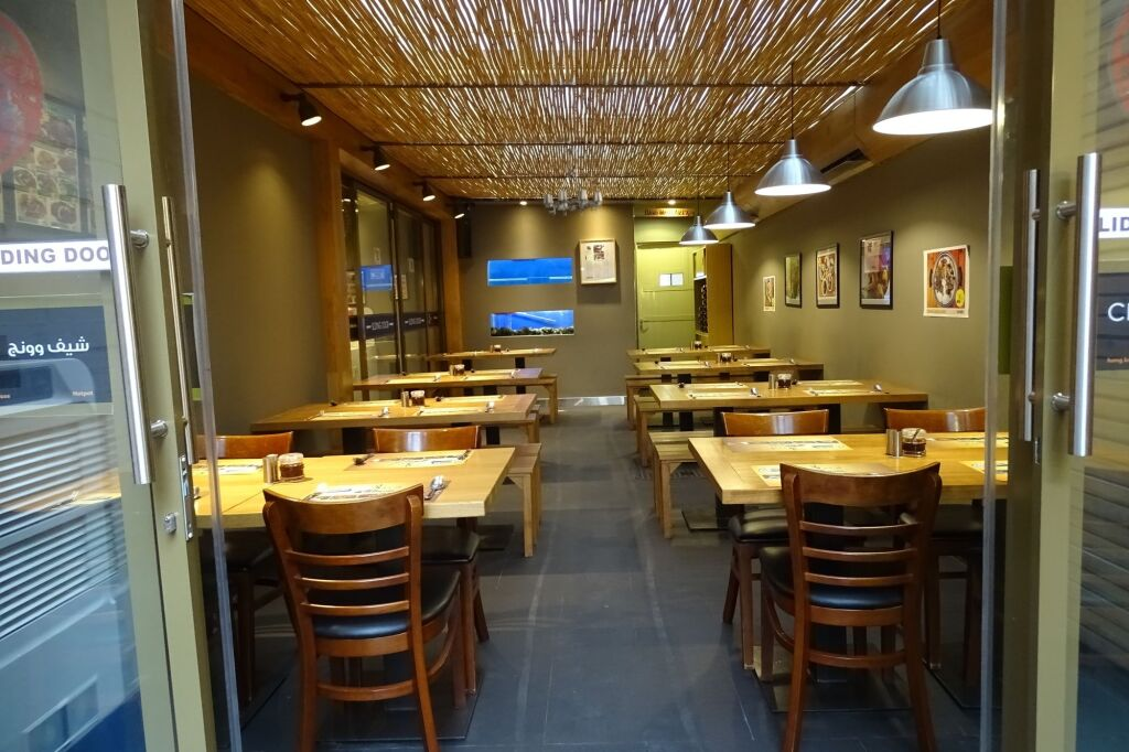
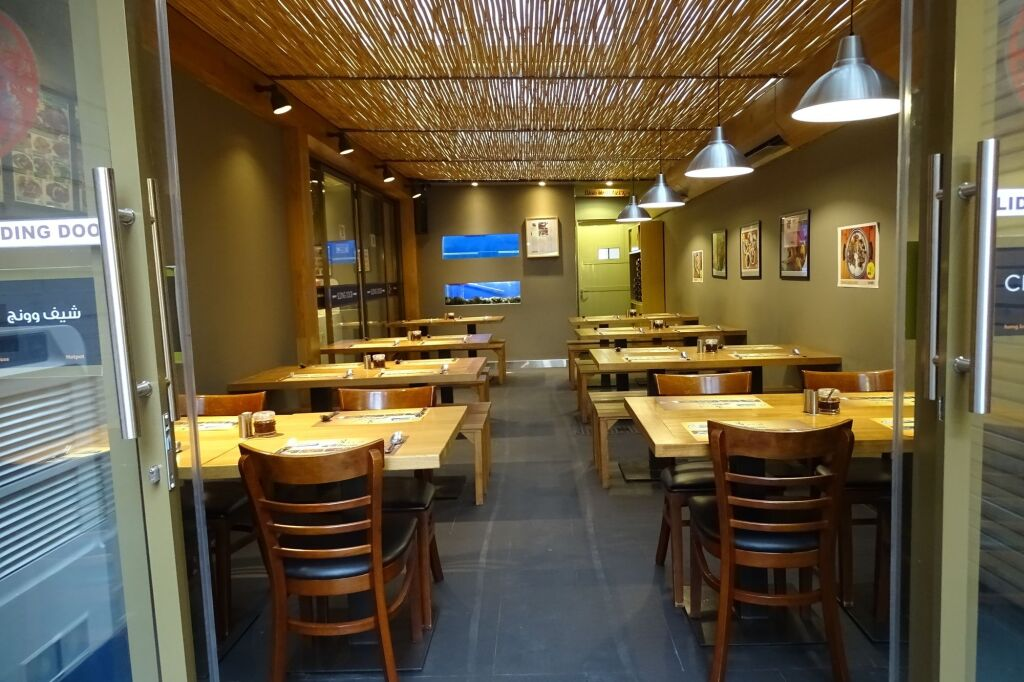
- chandelier (569, 181)
